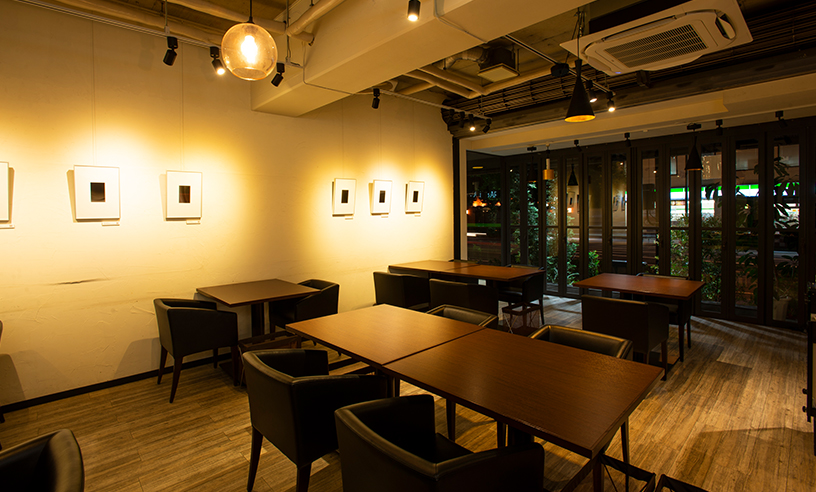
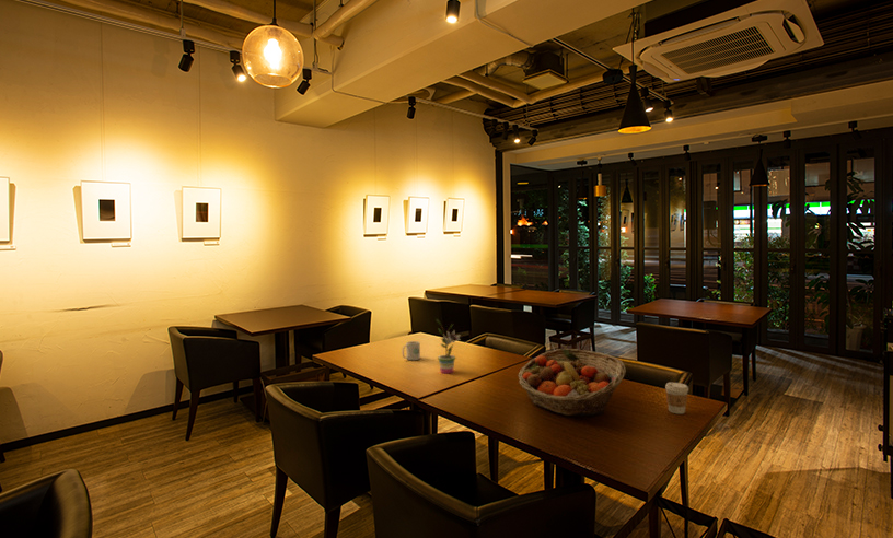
+ mug (410, 351)
+ potted plant (449, 343)
+ coffee cup (676, 397)
+ fruit basket (569, 379)
